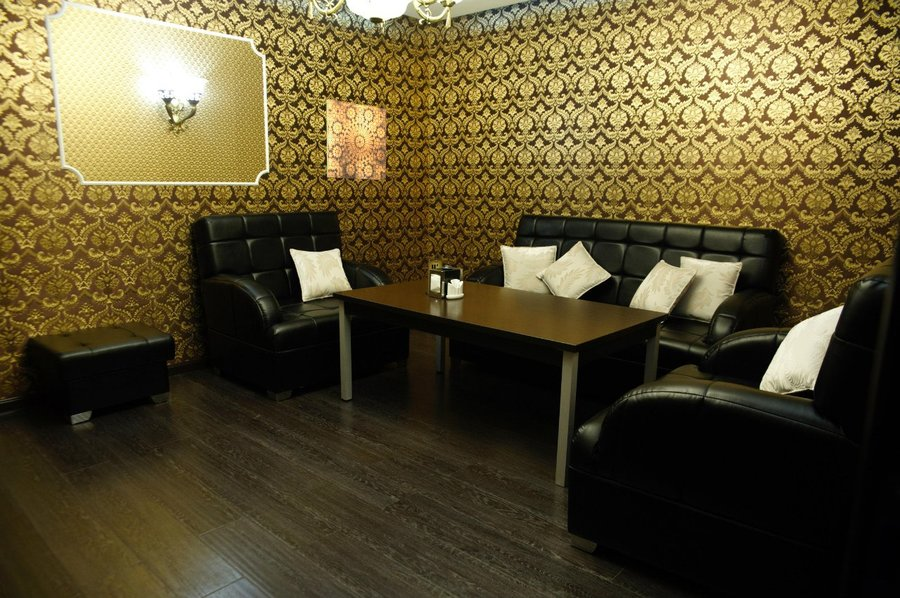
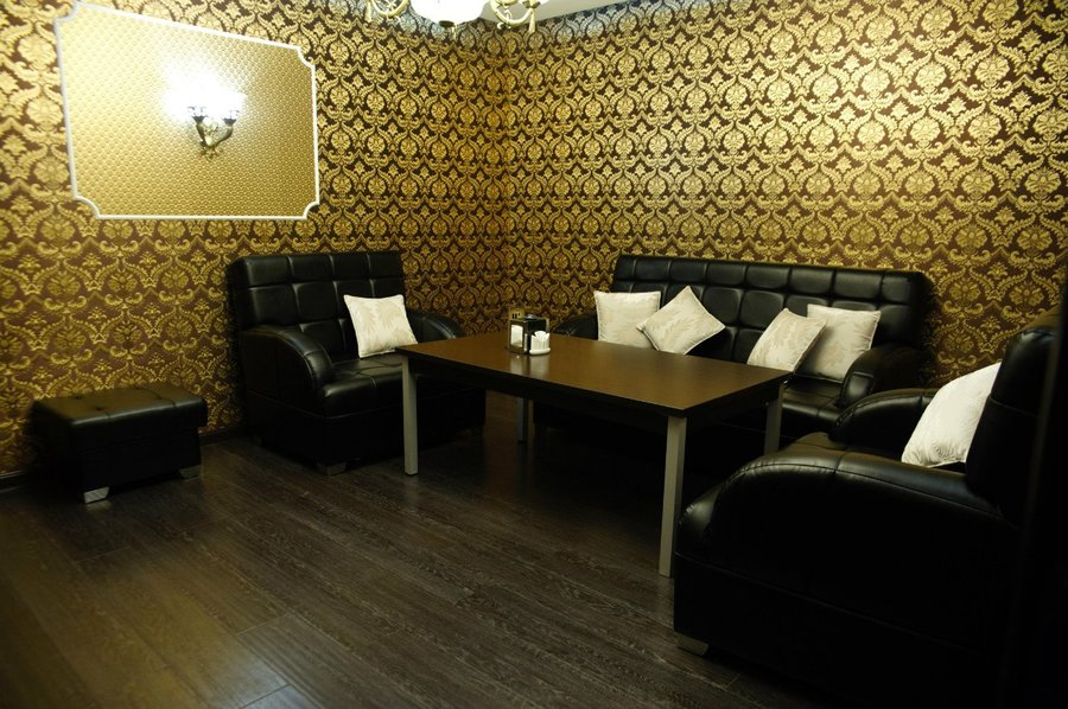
- wall art (357, 142)
